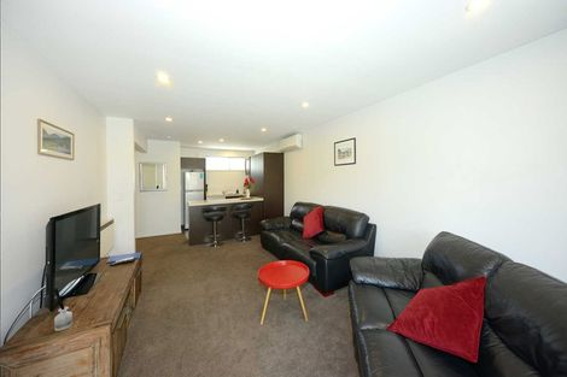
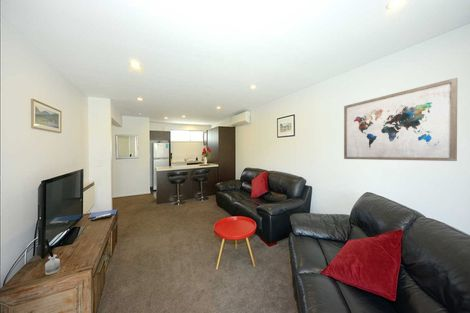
+ wall art (388, 127)
